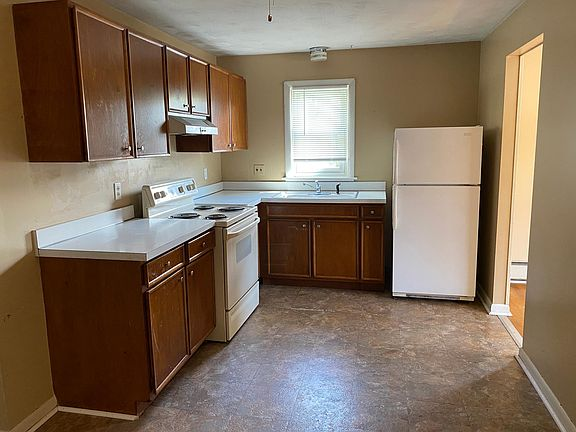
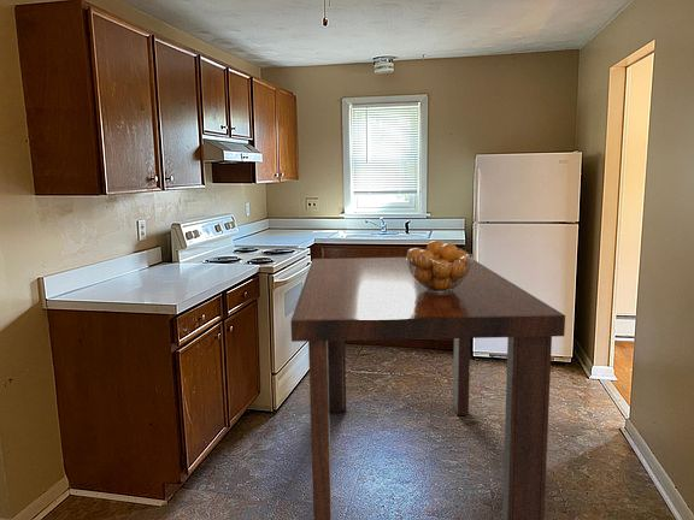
+ dining table (404, 338)
+ fruit basket (439, 265)
